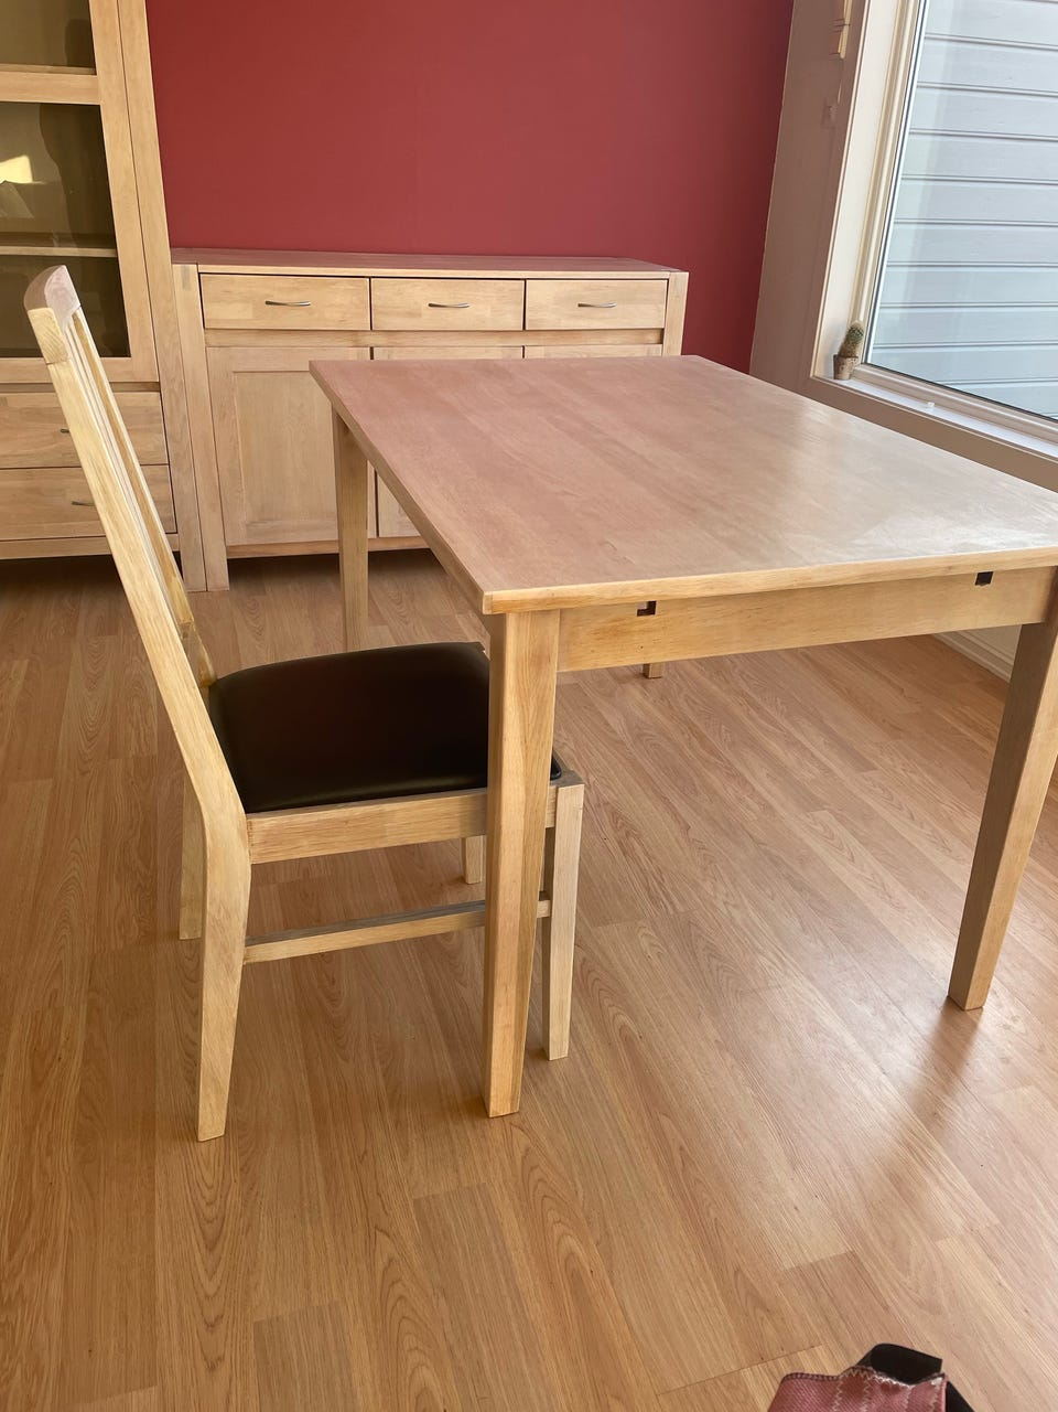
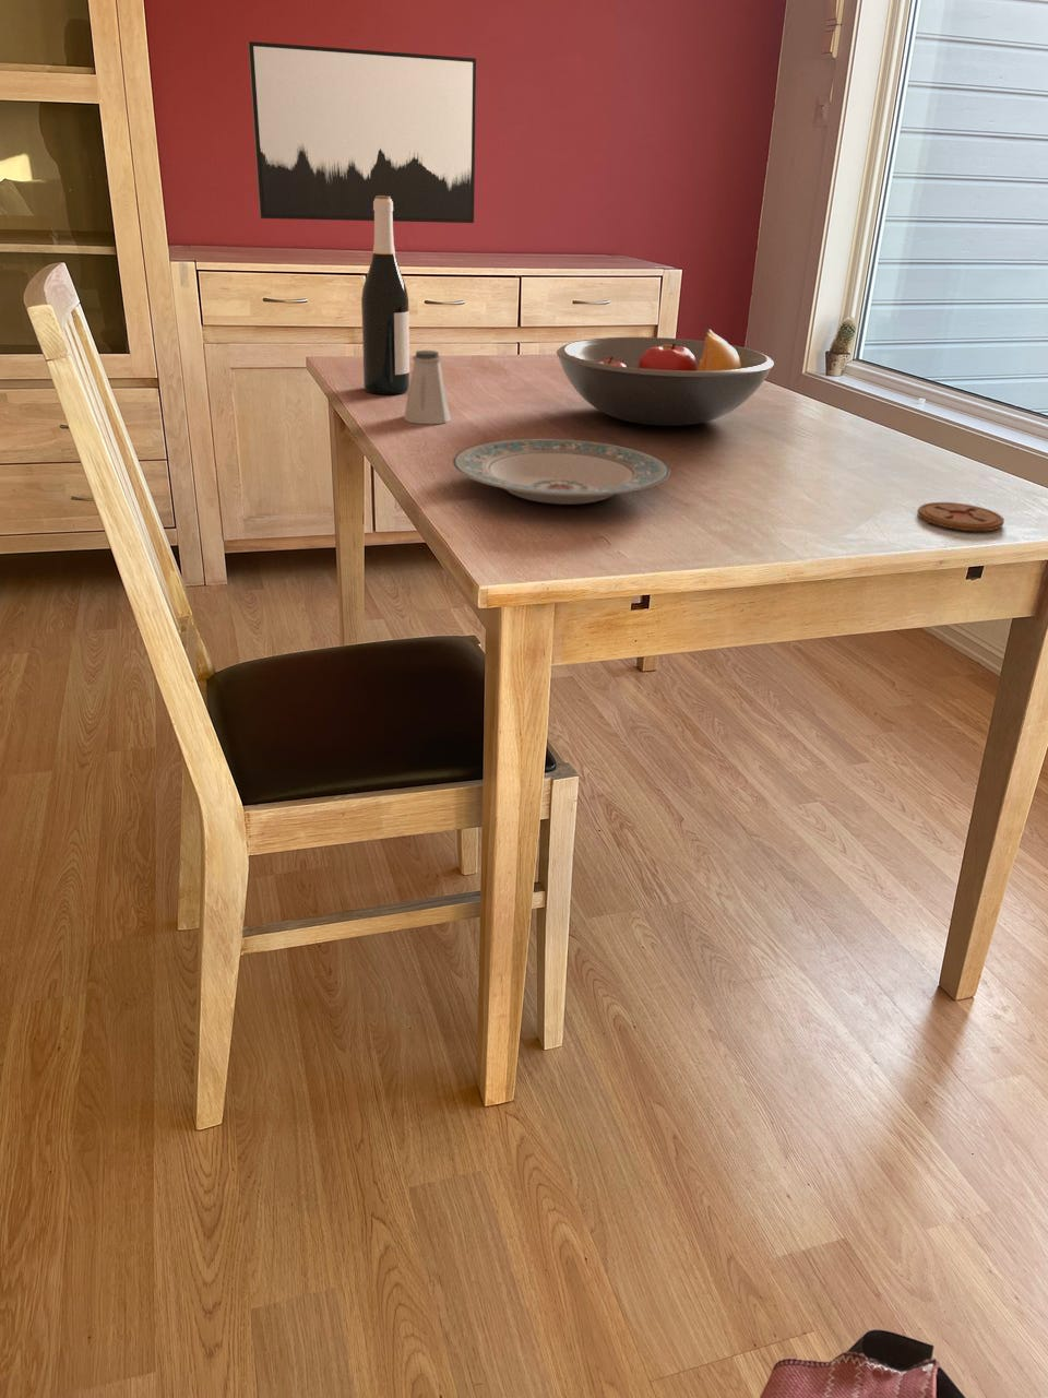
+ coaster (960, 515)
+ saltshaker (427, 385)
+ plate (560, 477)
+ wall art (368, 138)
+ fruit bowl (663, 376)
+ wine bottle (384, 296)
